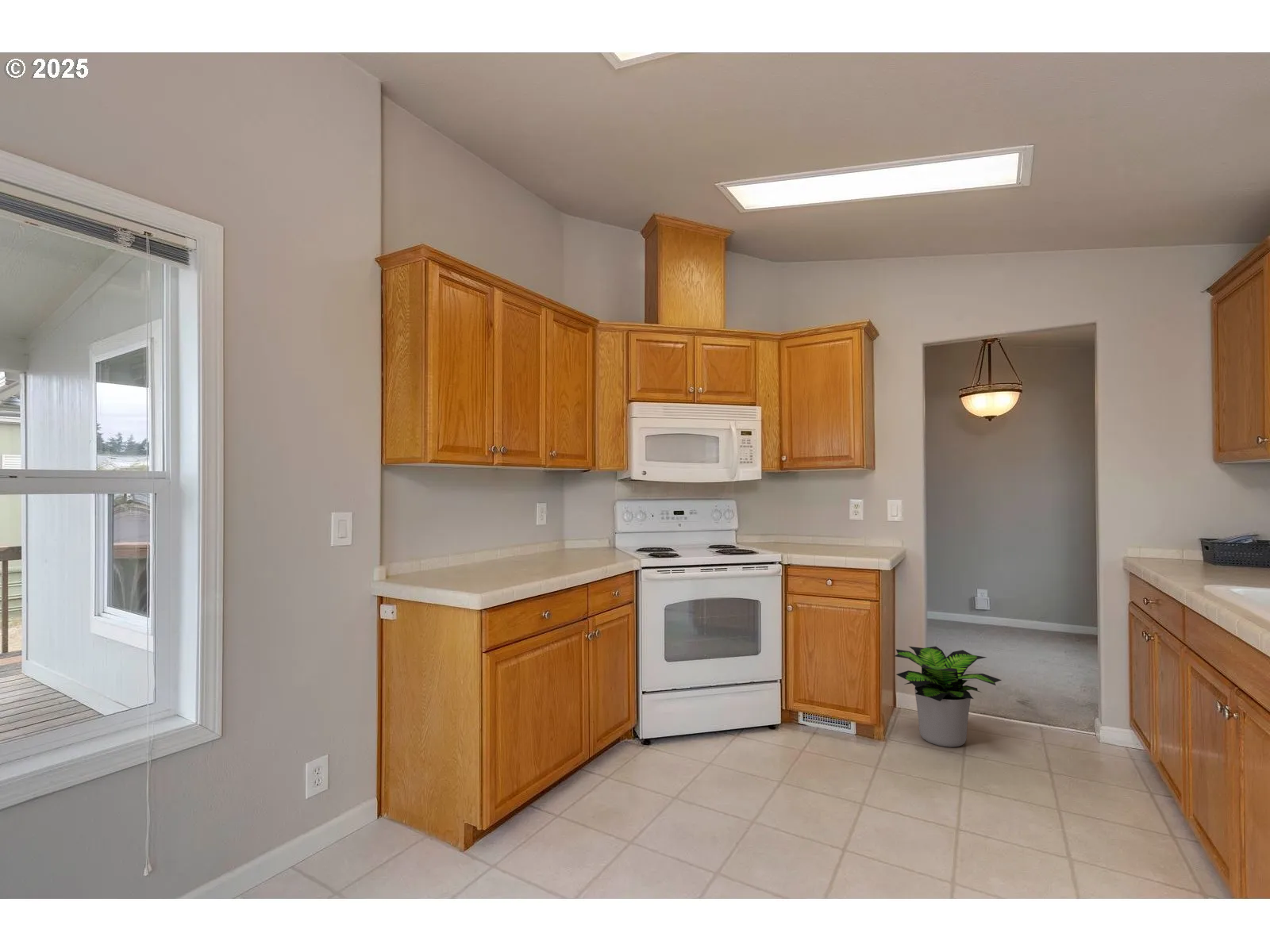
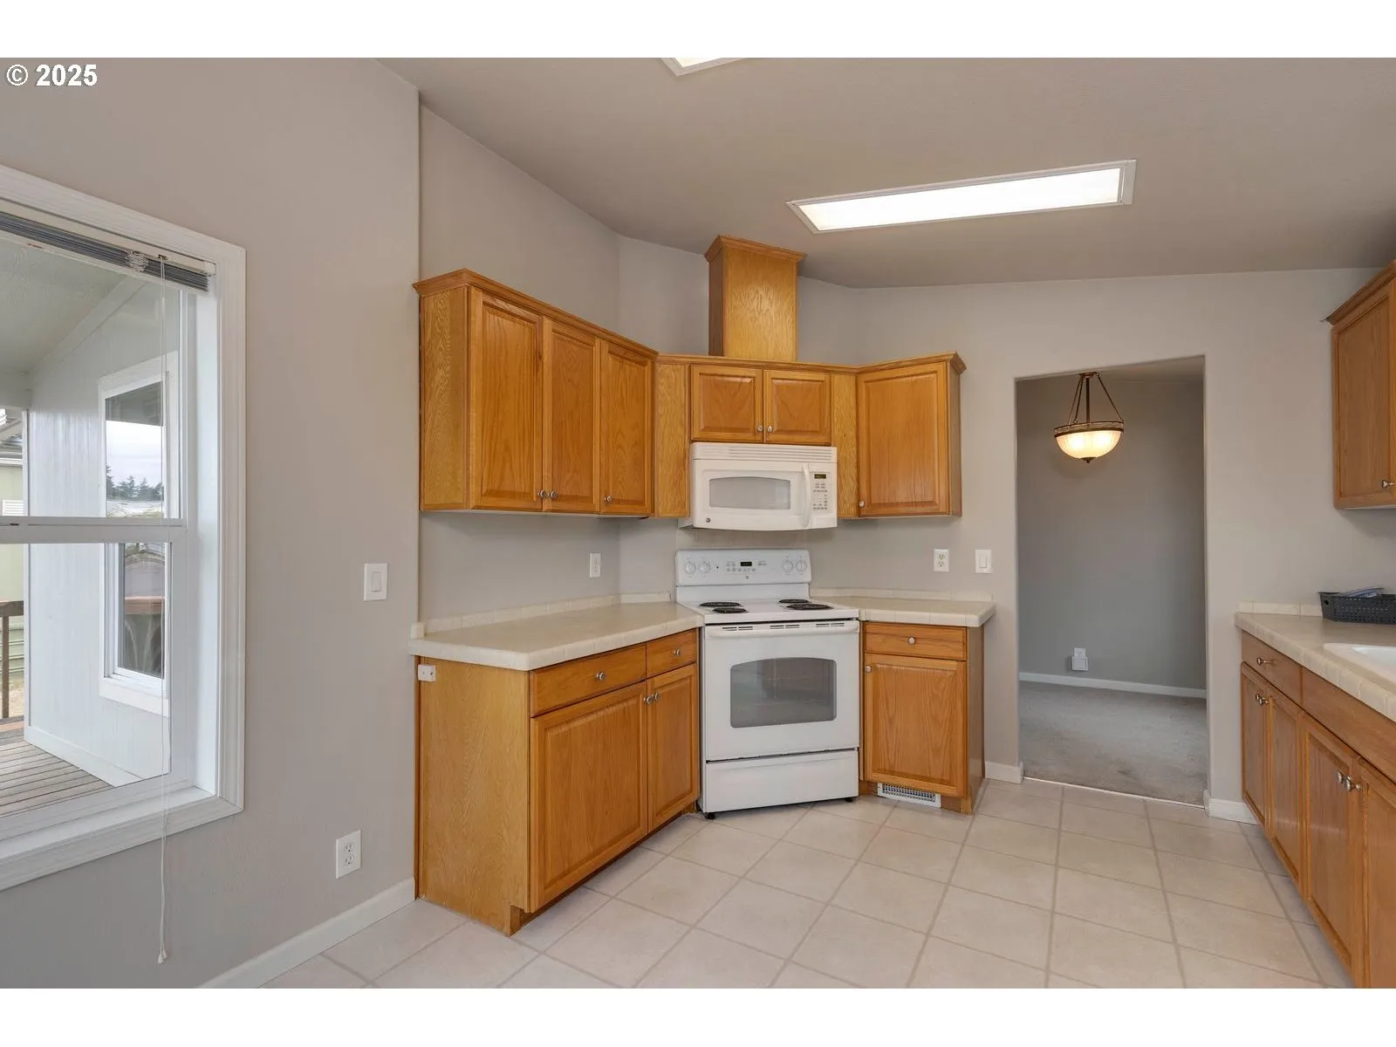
- potted plant (946, 697)
